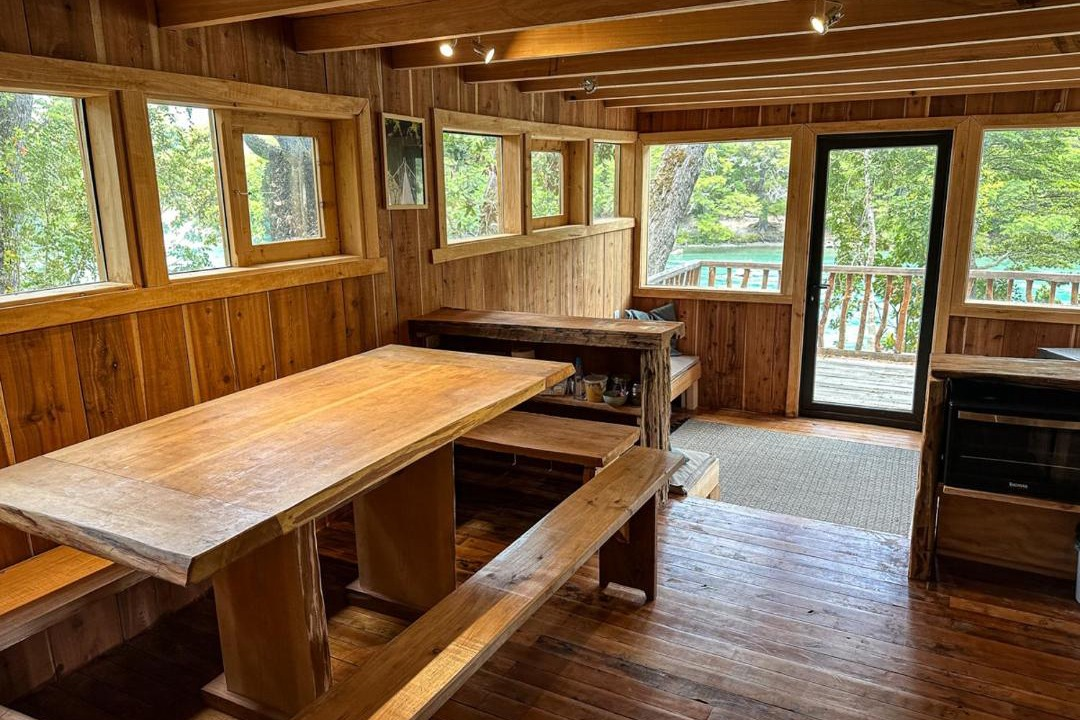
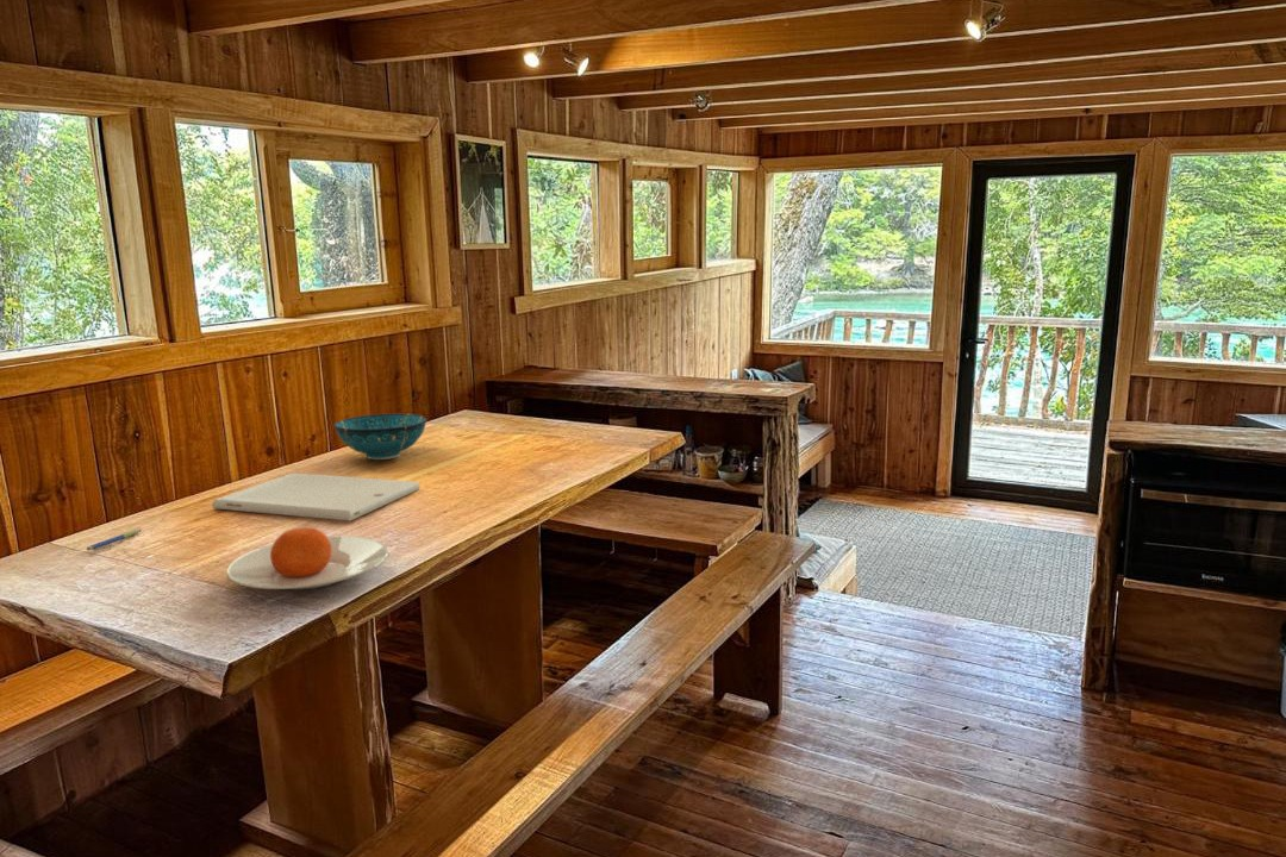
+ decorative bowl (382, 438)
+ plate (308, 555)
+ pen (116, 538)
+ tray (319, 494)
